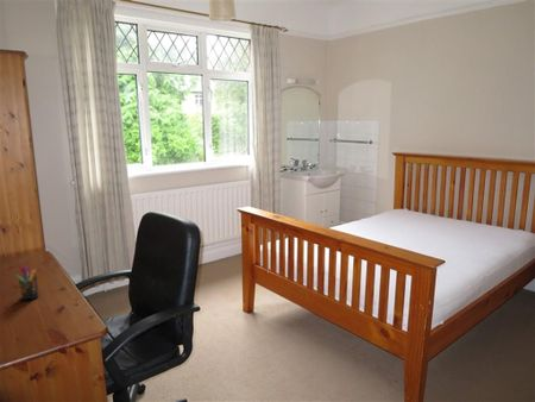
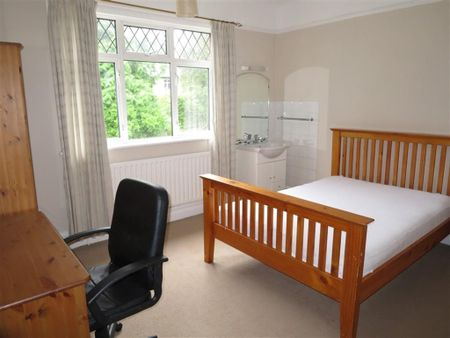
- pen holder (25, 282)
